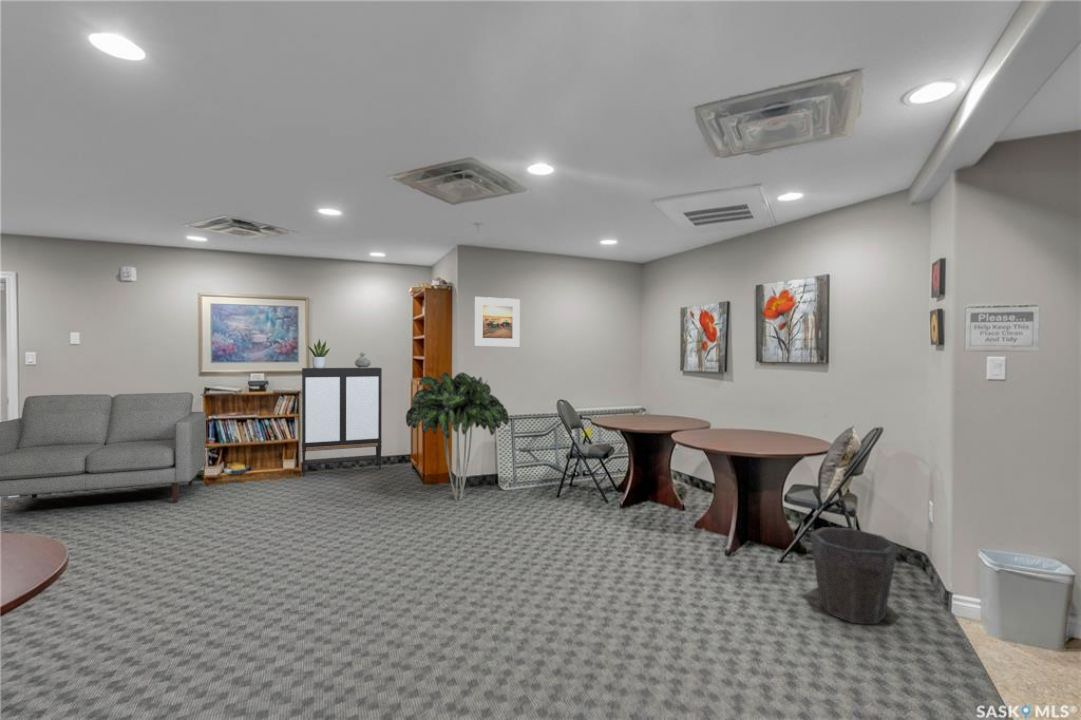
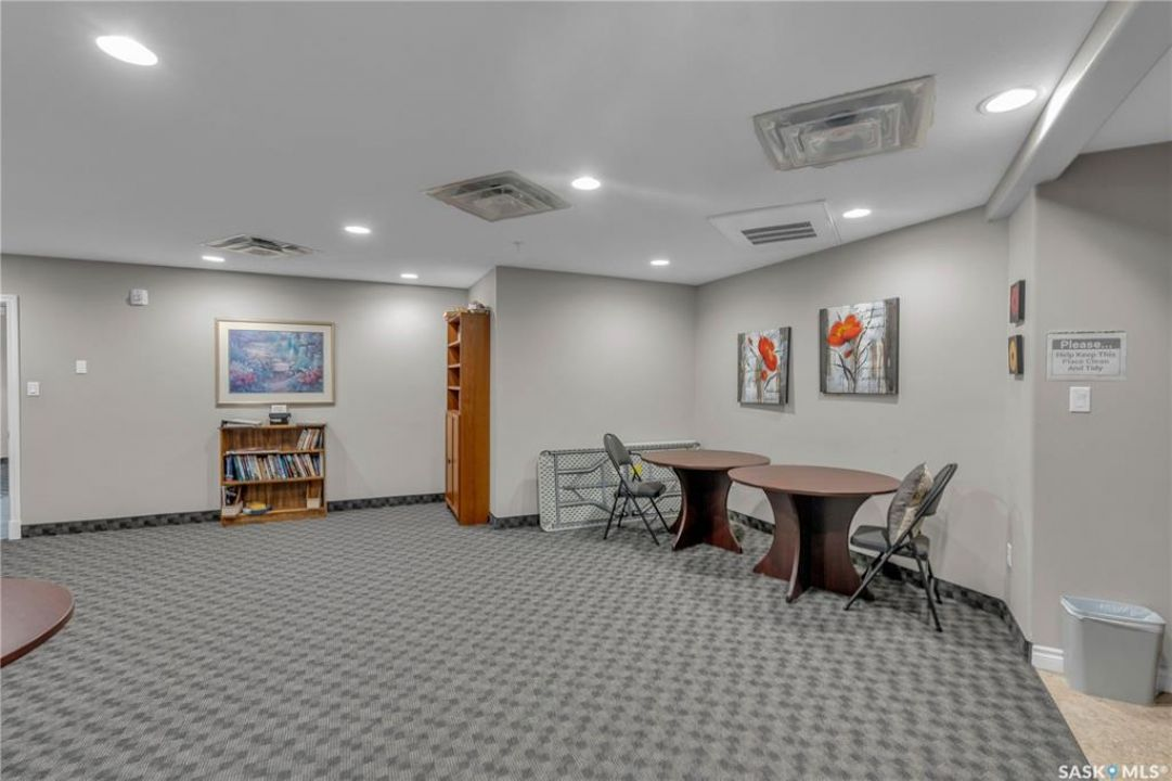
- indoor plant (457, 436)
- storage cabinet (342, 419)
- sofa (102, 448)
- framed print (497, 322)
- waste bin (852, 575)
- potted plant (318, 352)
- ceramic vessel (362, 359)
